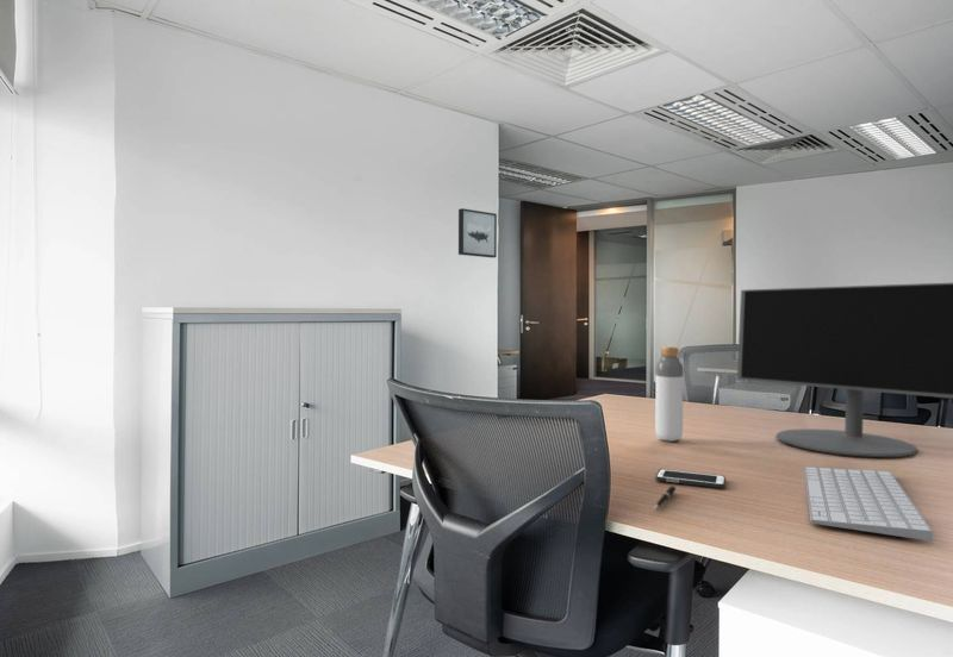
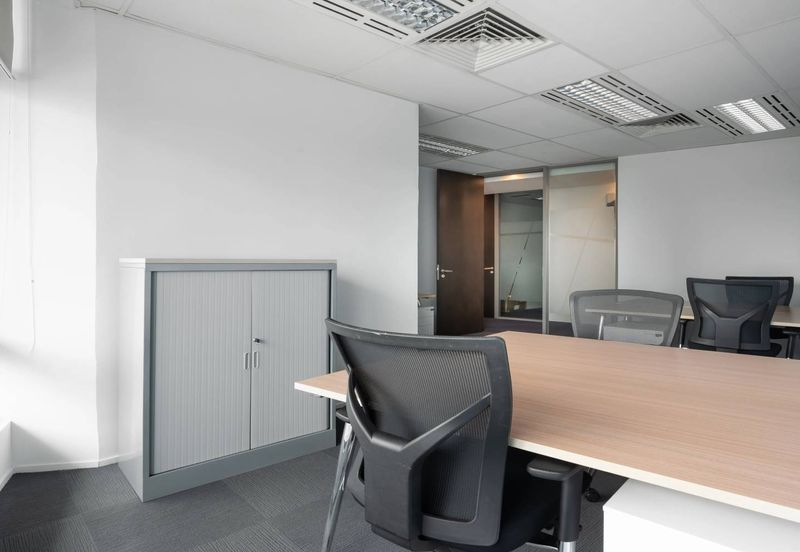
- computer monitor (843, 364)
- cell phone (690, 477)
- pen (664, 496)
- computer keyboard (855, 494)
- wall art (478, 233)
- bottle (668, 393)
